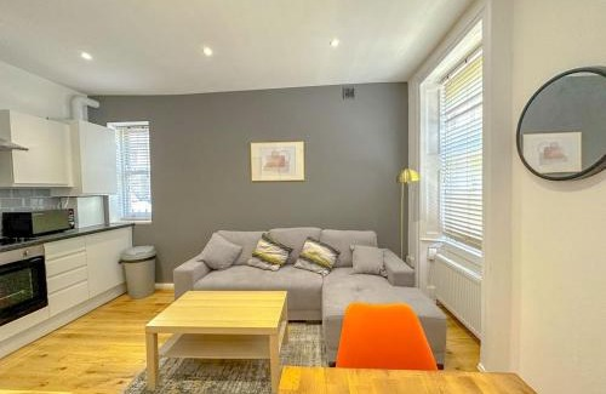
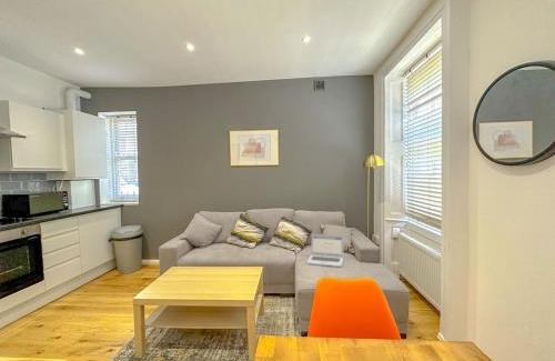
+ laptop (325, 249)
